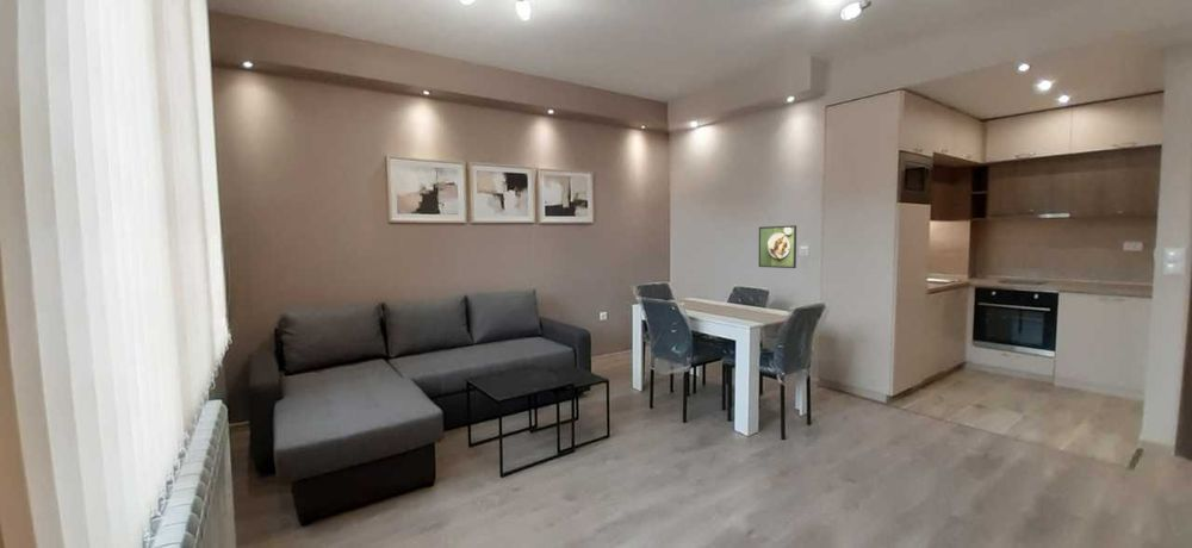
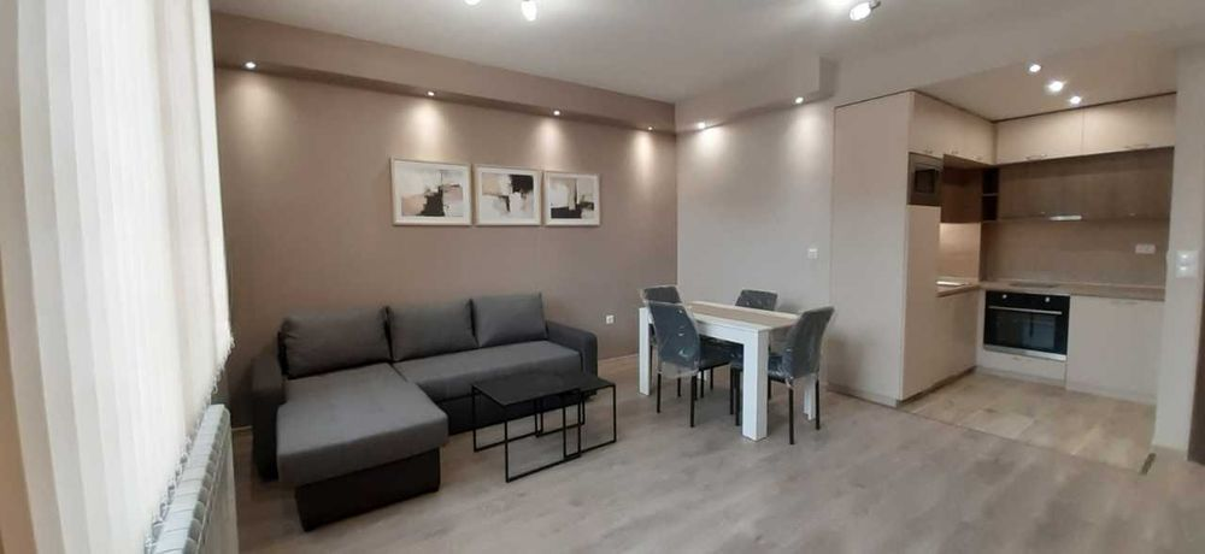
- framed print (776, 247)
